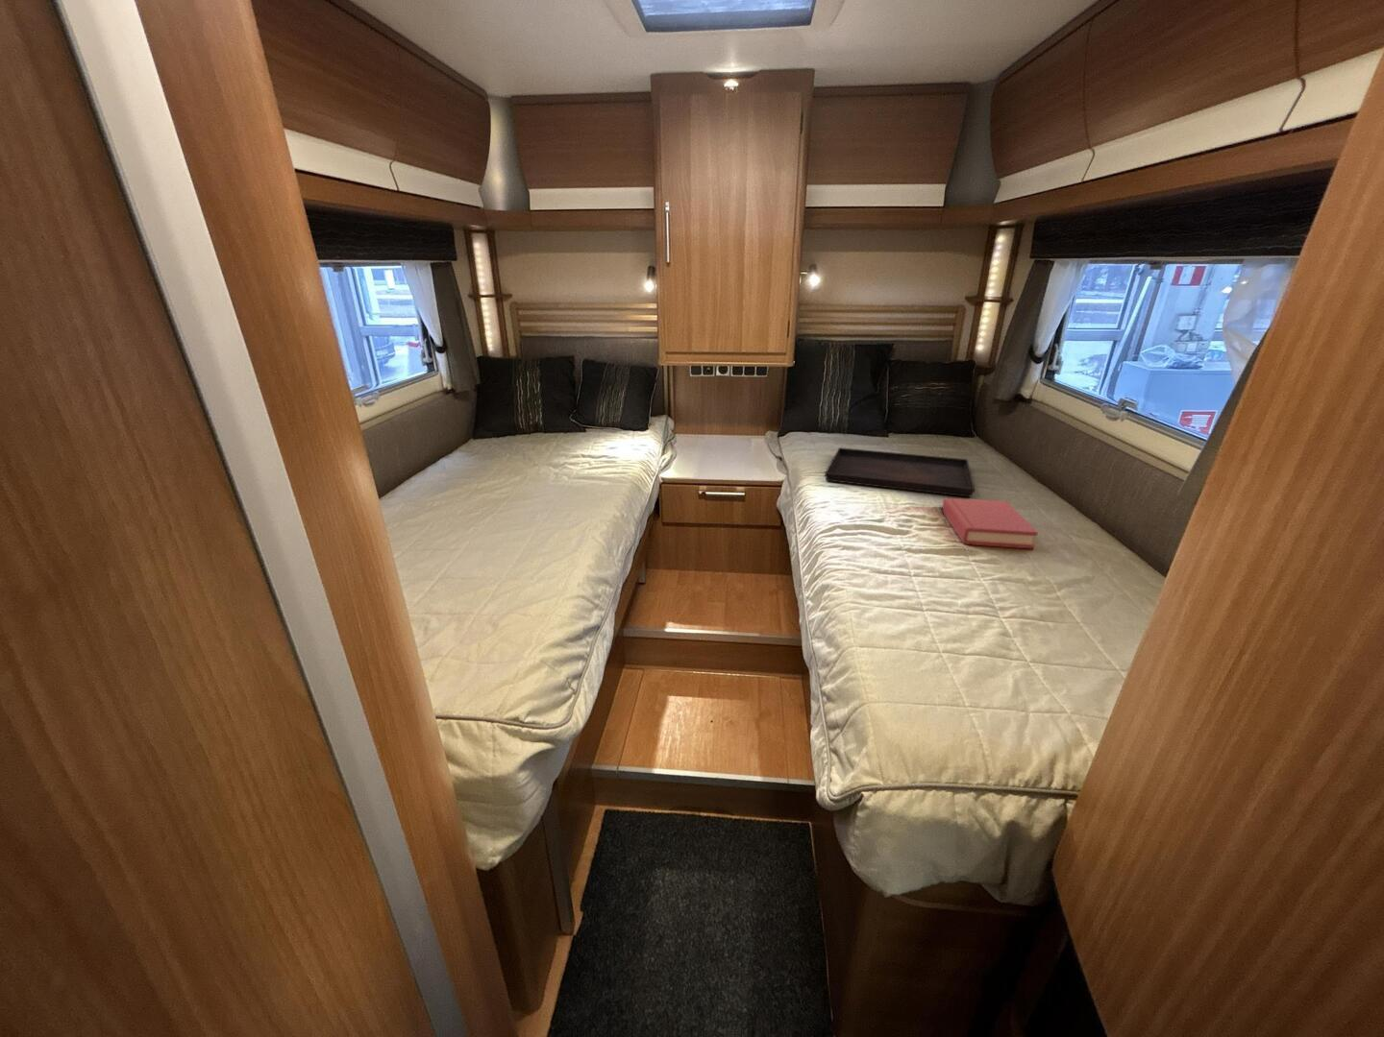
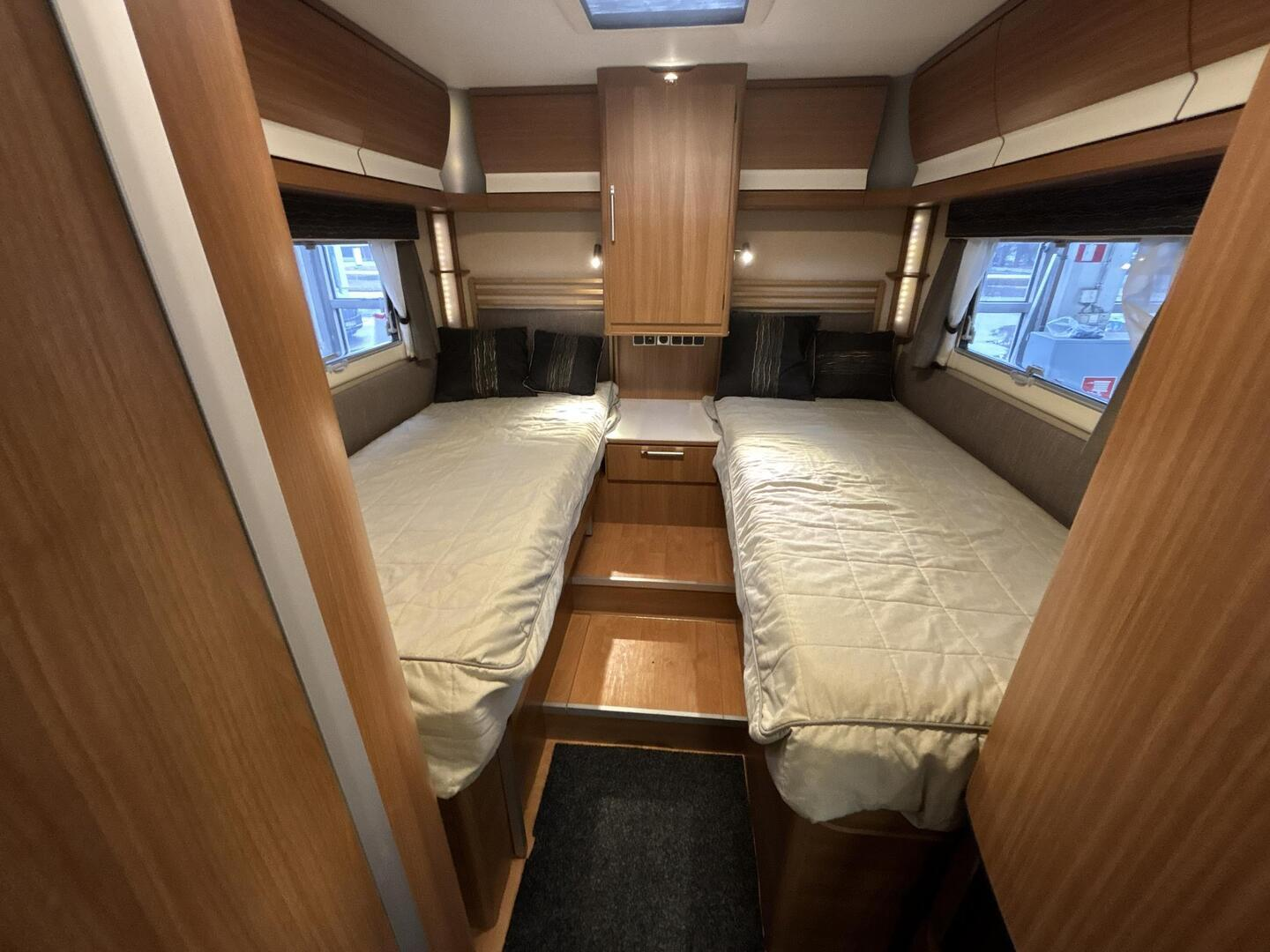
- hardback book (985, 522)
- serving tray (898, 469)
